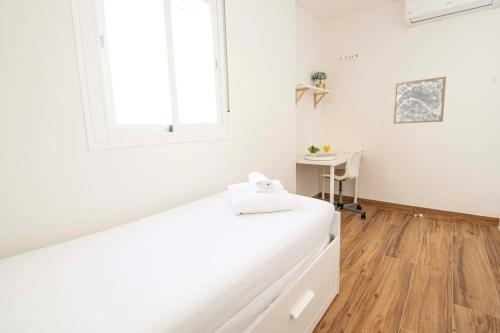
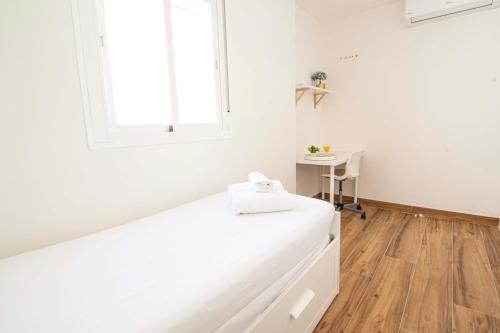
- wall art (418, 101)
